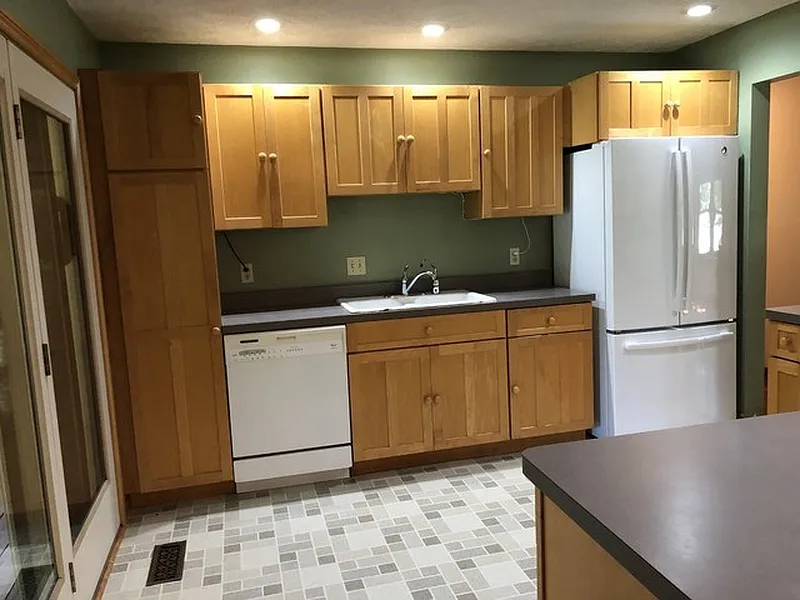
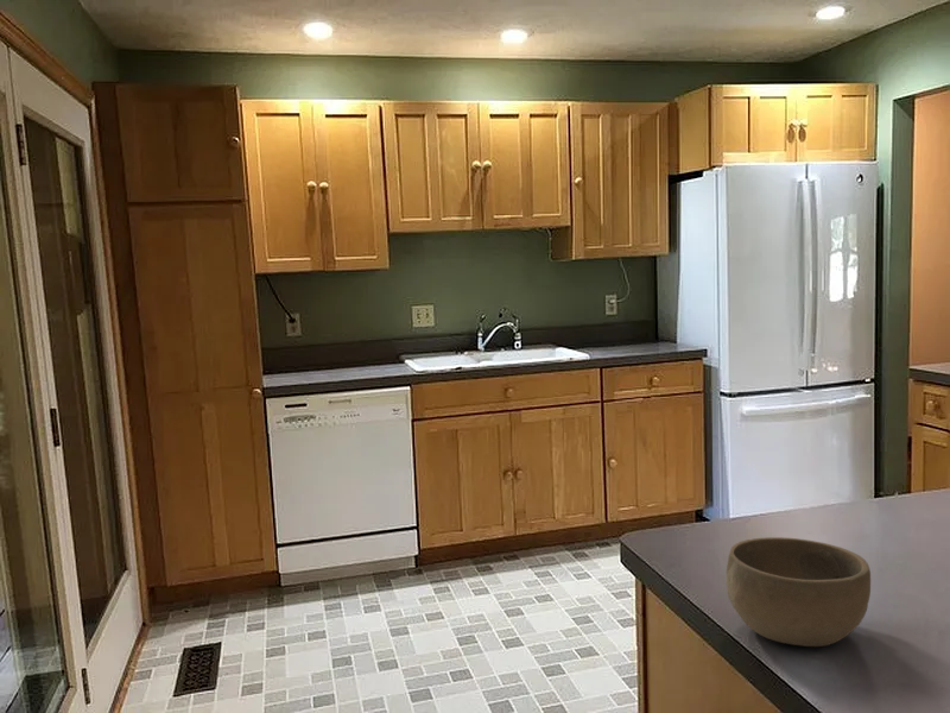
+ bowl (796, 593)
